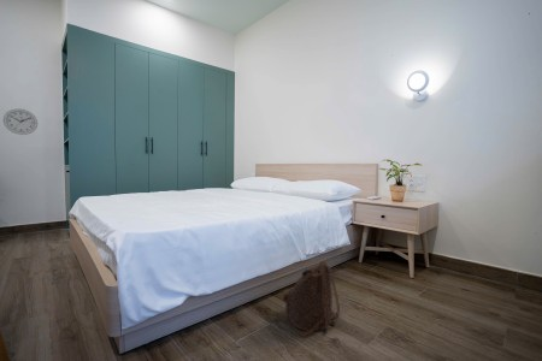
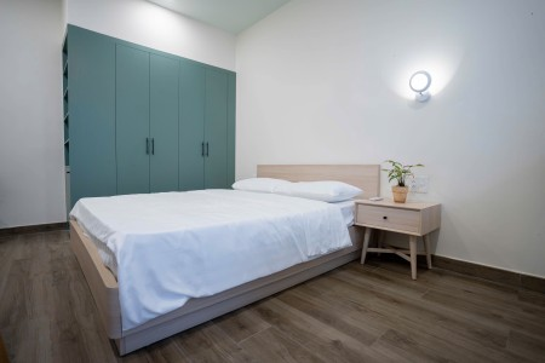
- wall clock (20, 122)
- backpack (312, 289)
